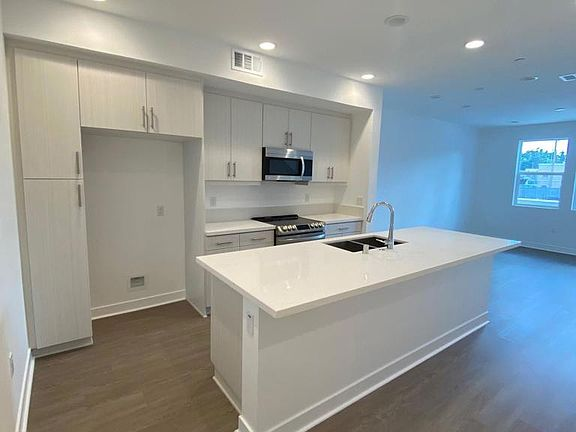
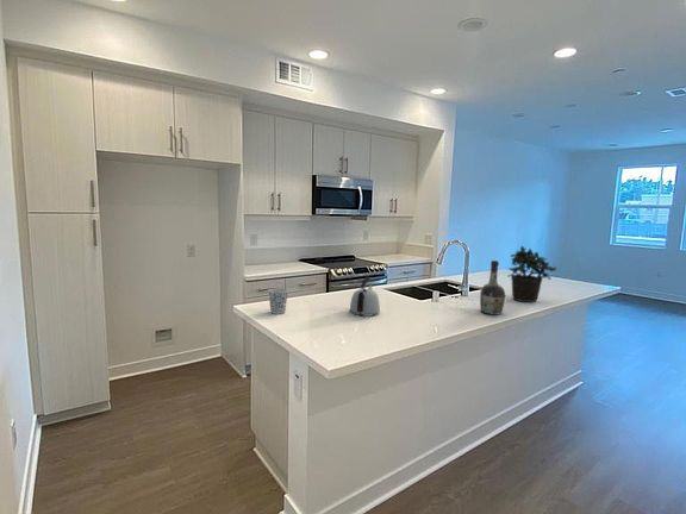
+ kettle (364, 294)
+ potted plant (524, 272)
+ cognac bottle (493, 286)
+ cup (277, 301)
